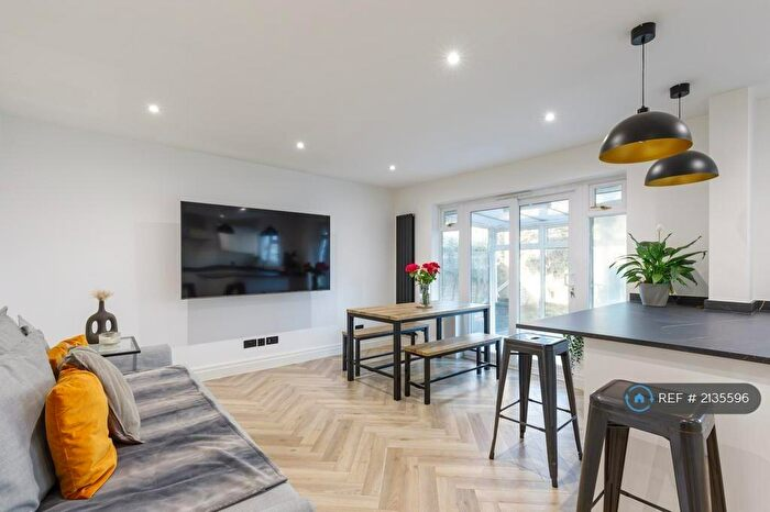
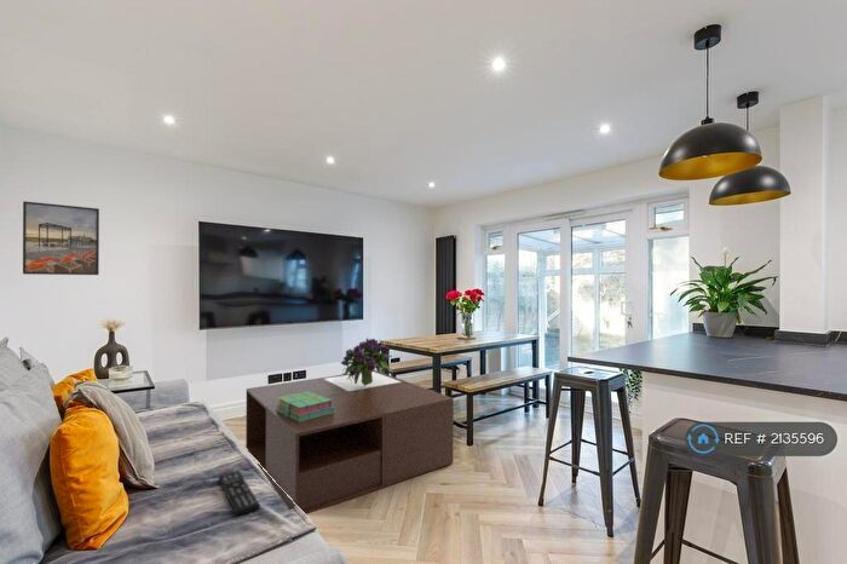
+ stack of books (304, 405)
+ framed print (62, 240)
+ bouquet (368, 362)
+ coffee table (345, 425)
+ remote control (237, 490)
